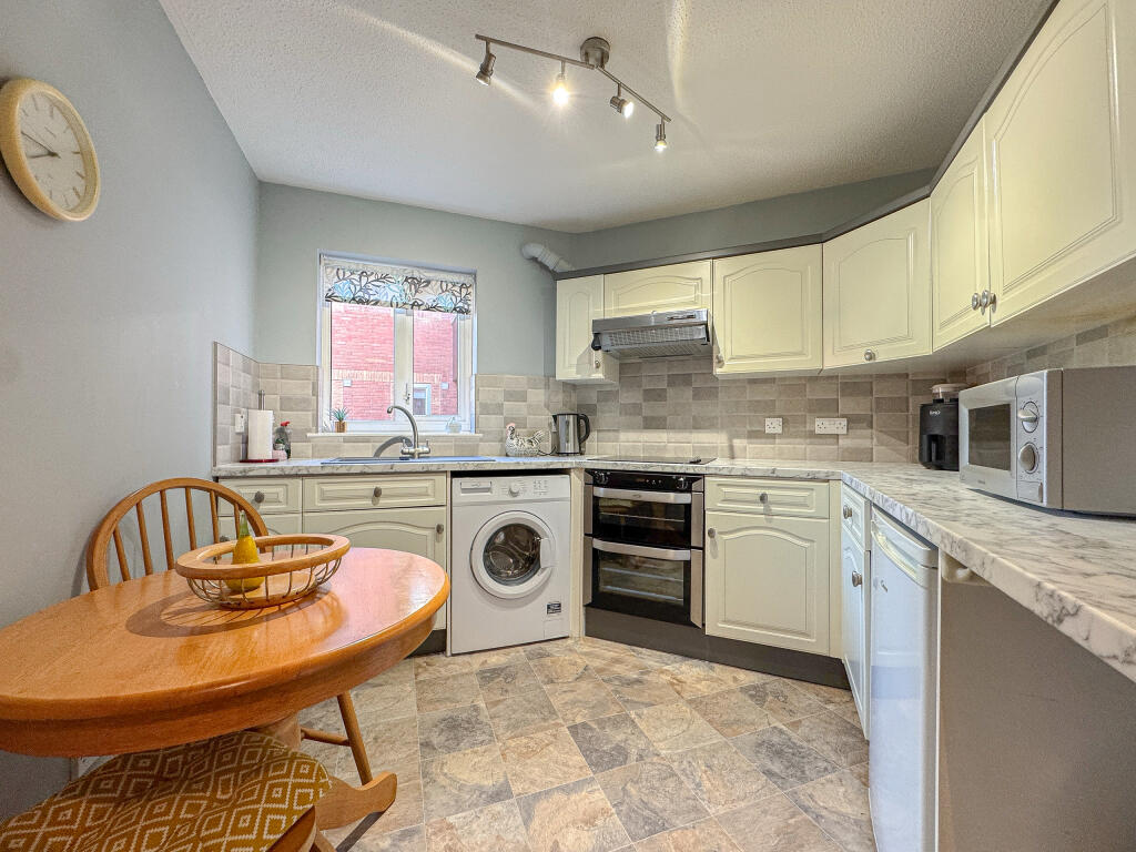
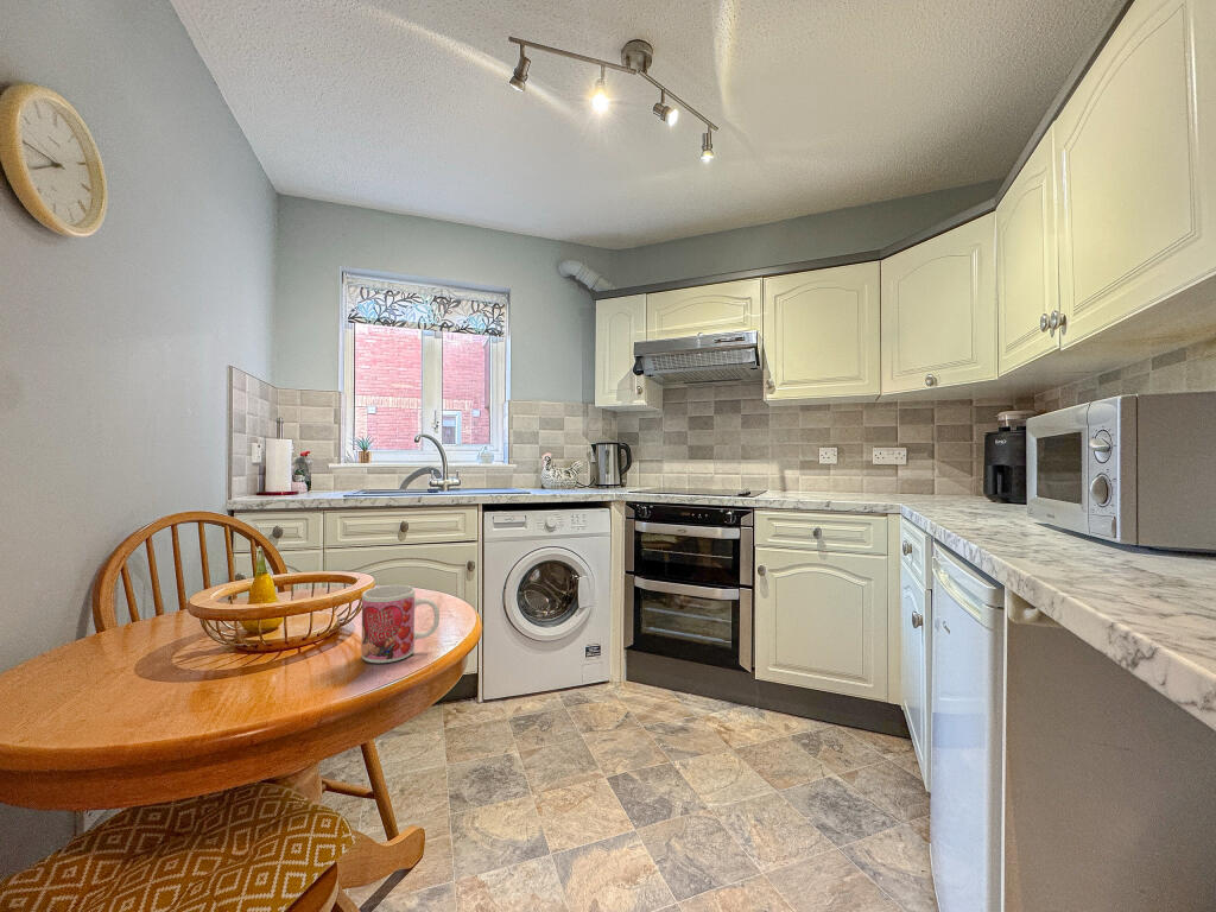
+ mug (400, 621)
